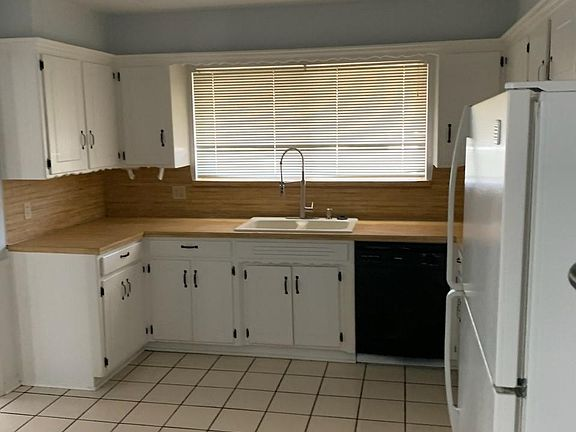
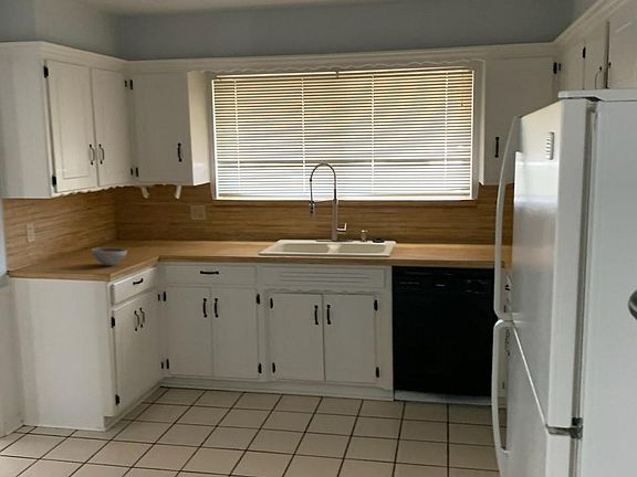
+ bowl (109, 256)
